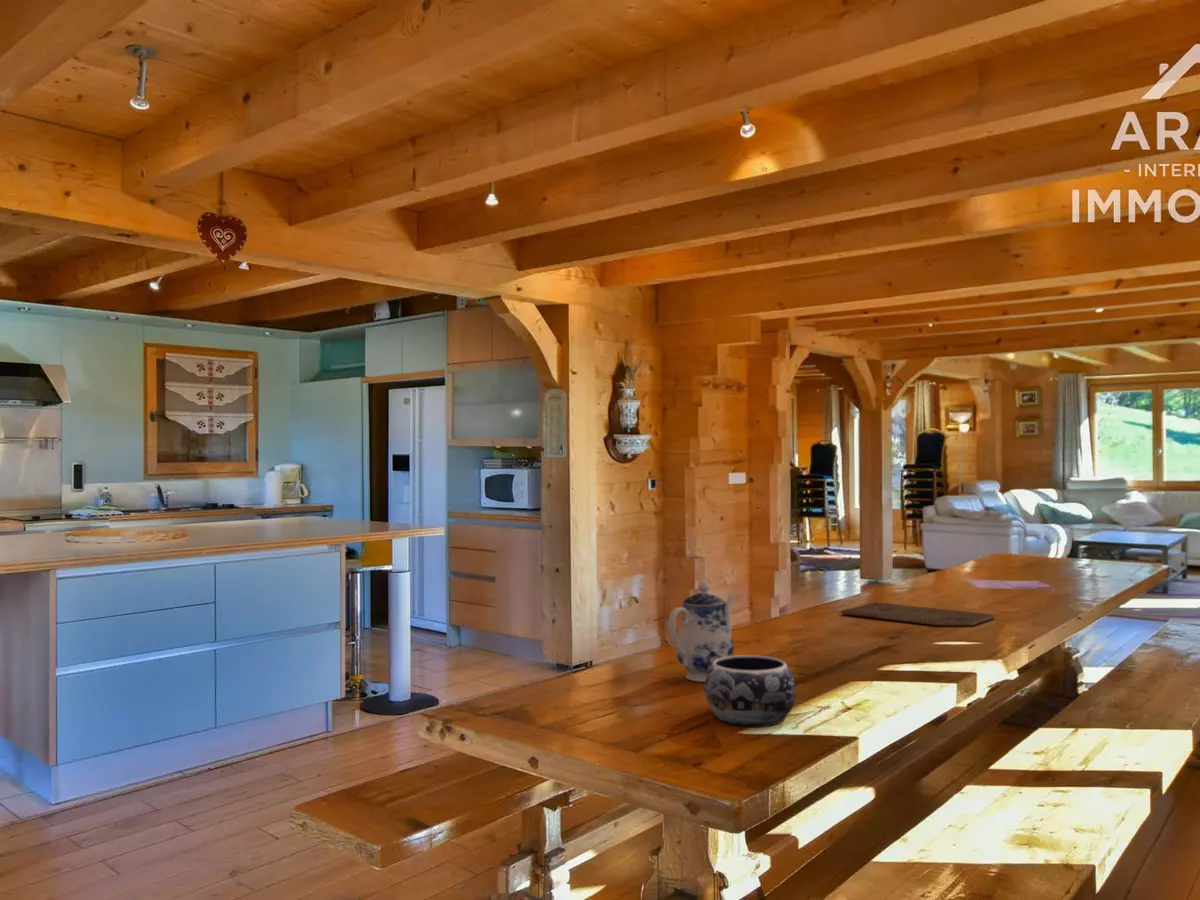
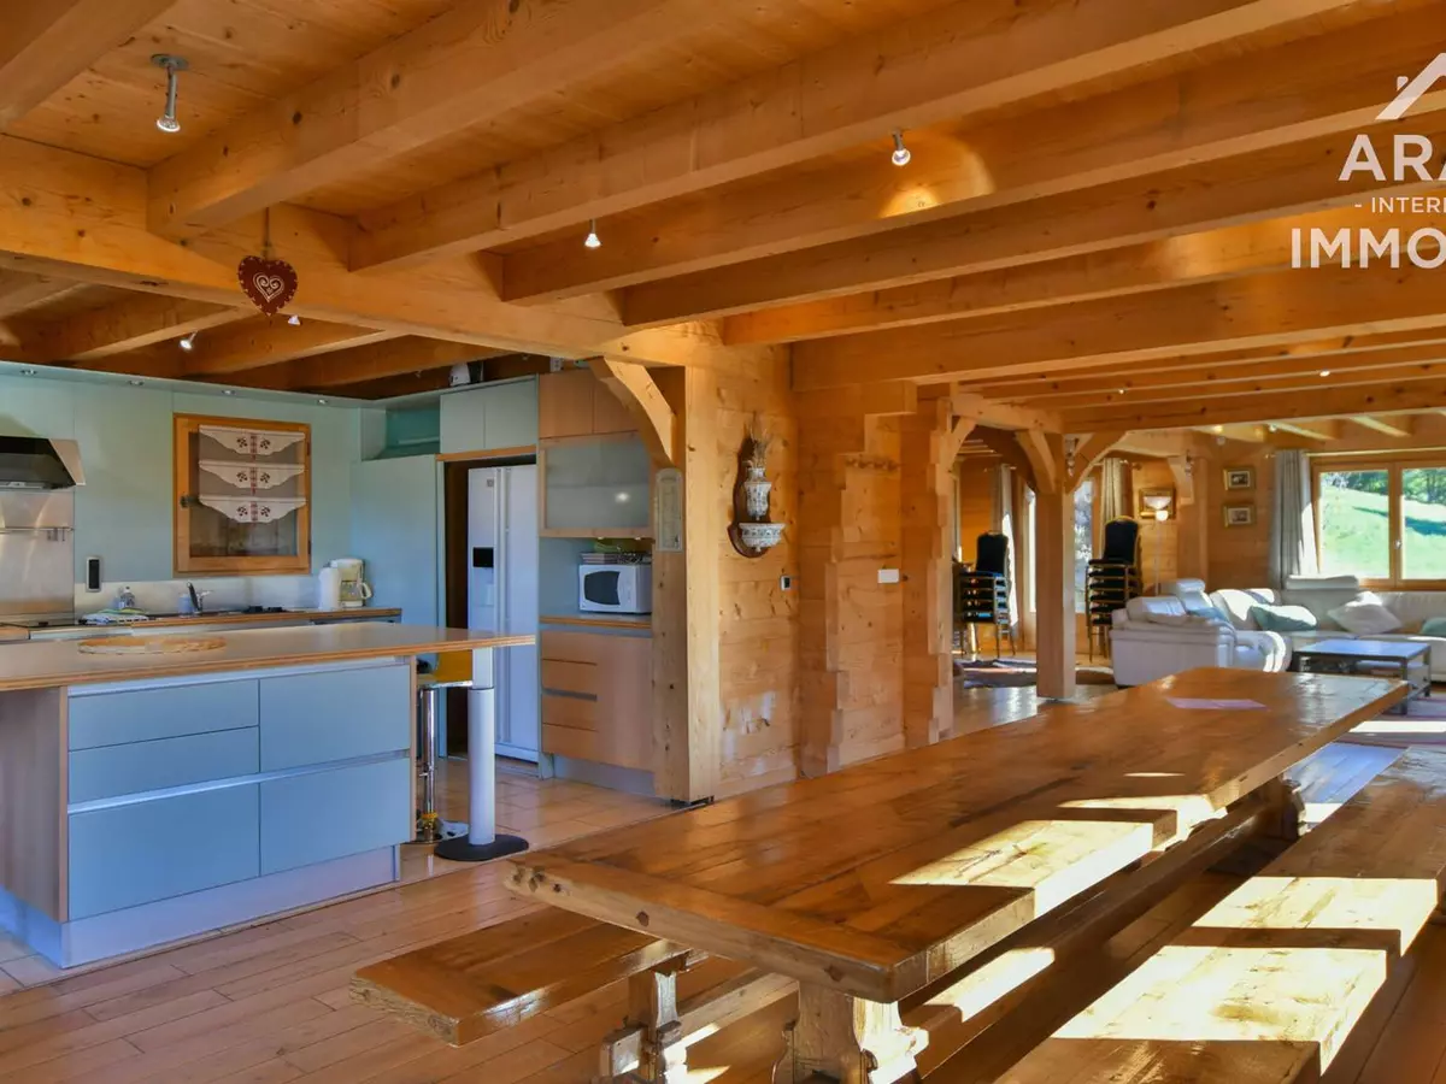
- decorative bowl (749, 689)
- teapot (704, 629)
- cutting board (916, 614)
